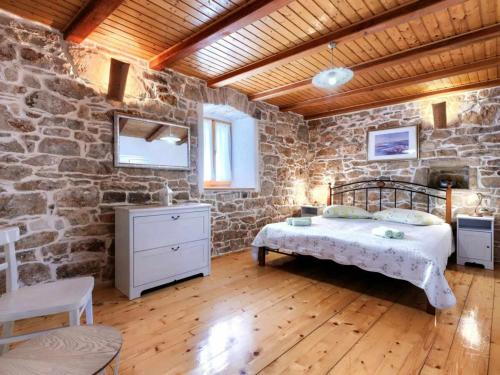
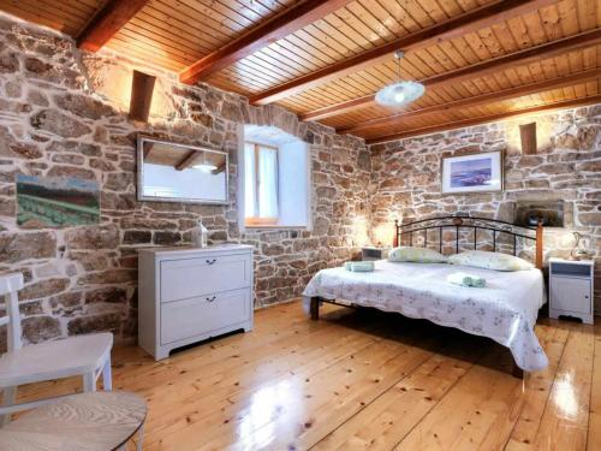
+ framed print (60, 201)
